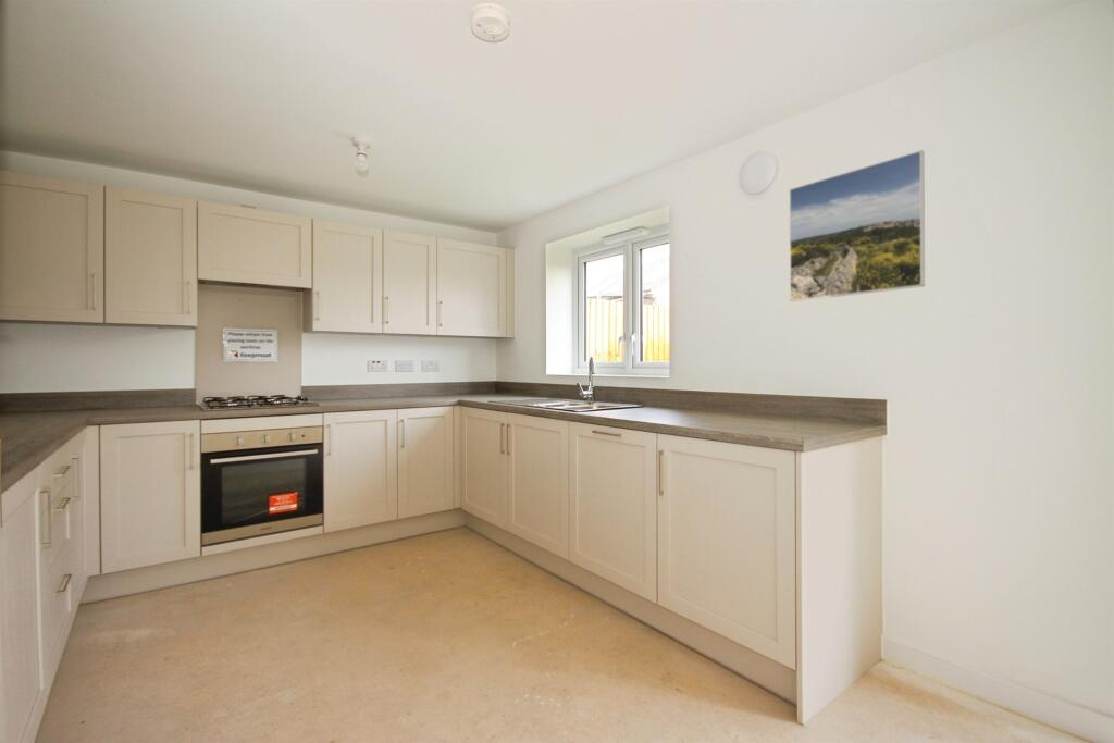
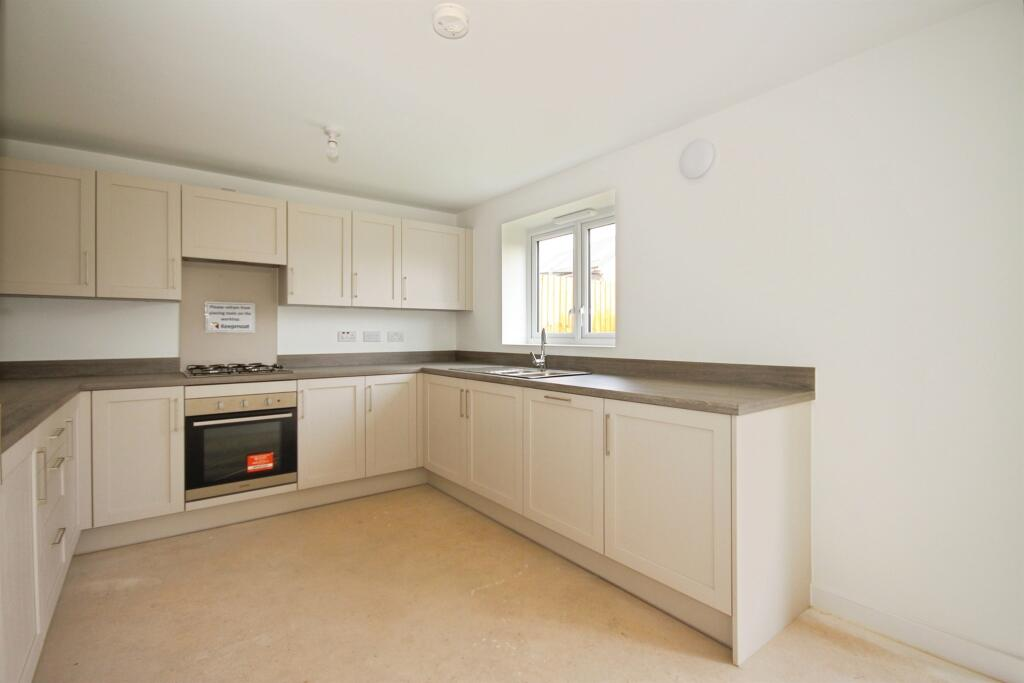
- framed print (851, 233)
